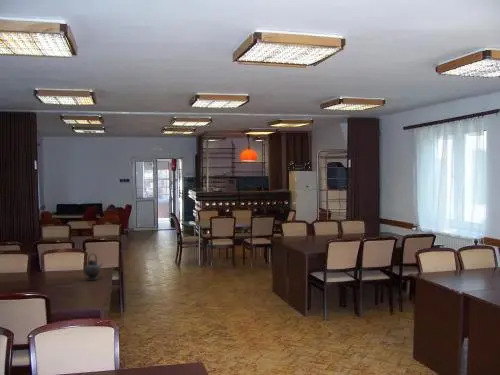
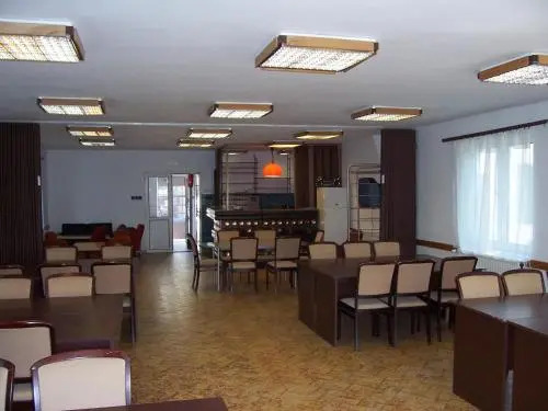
- teapot (94, 266)
